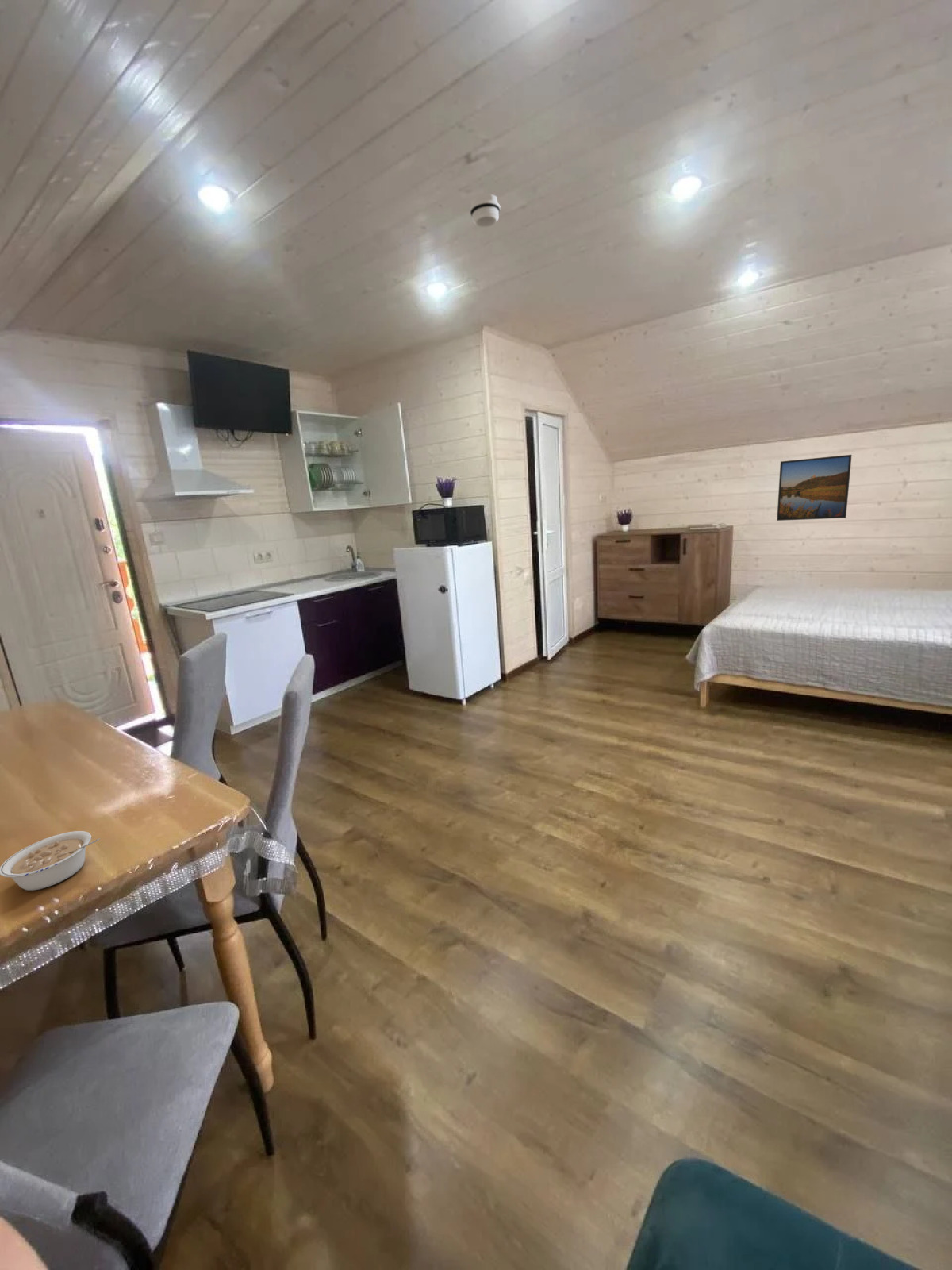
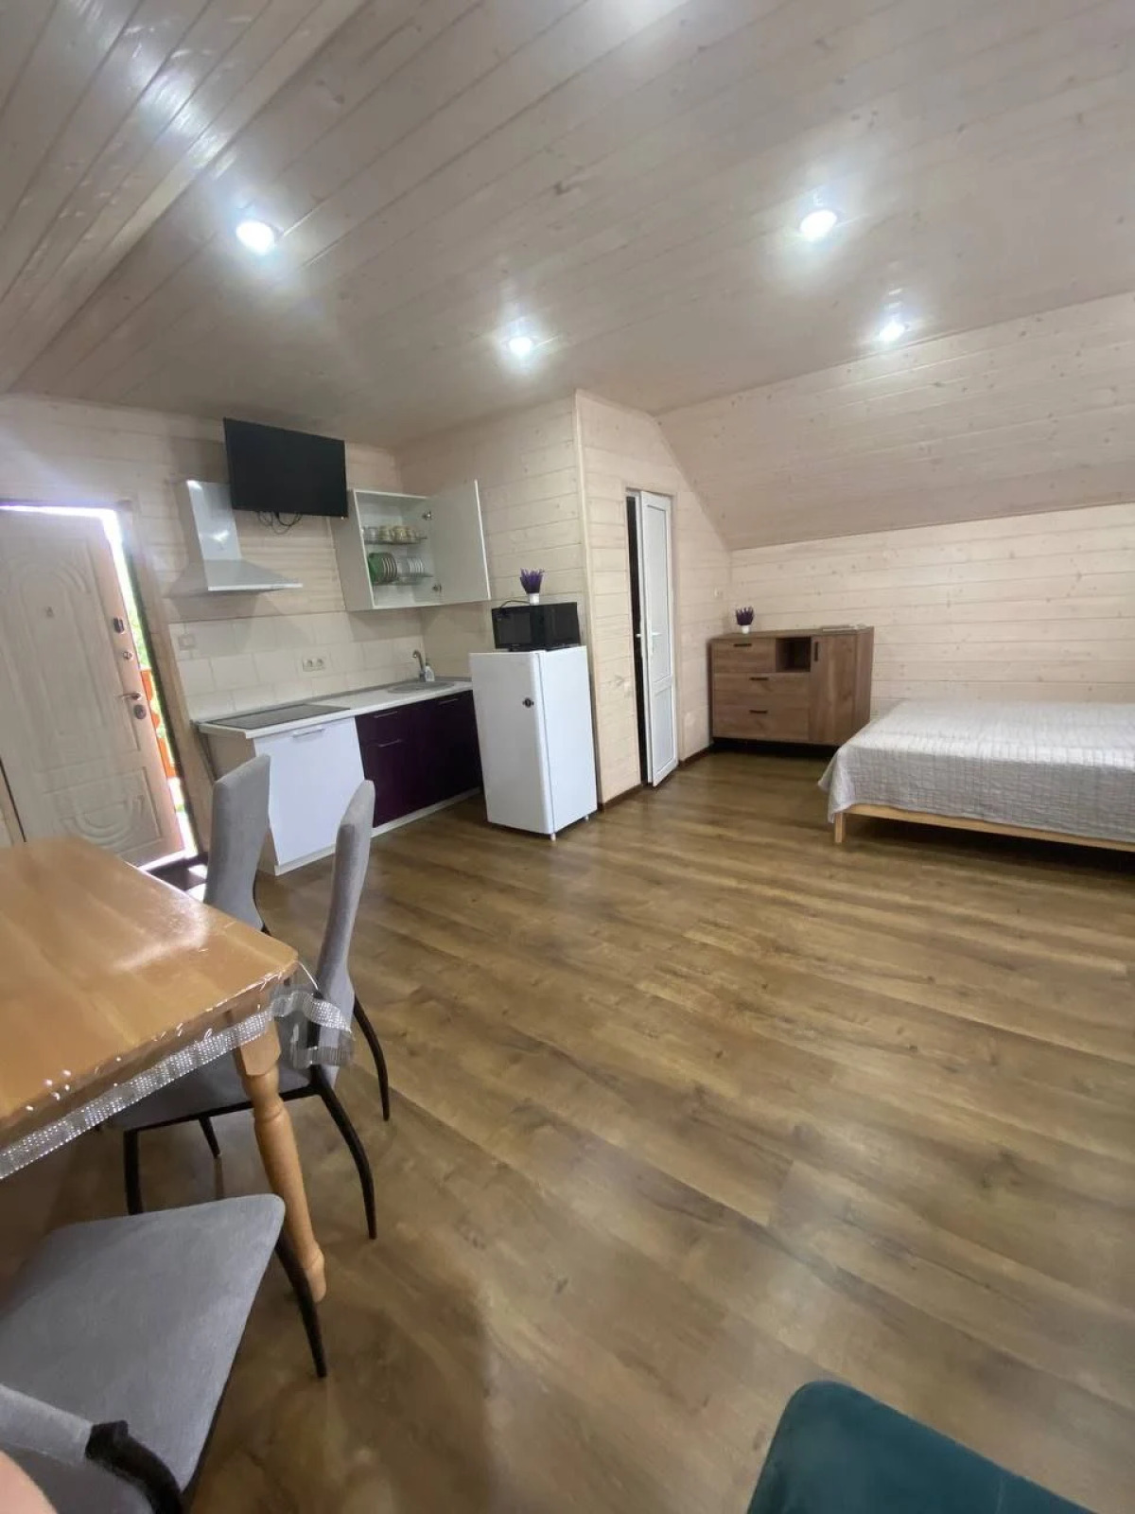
- legume (53, 859)
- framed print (812, 489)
- smoke detector (485, 211)
